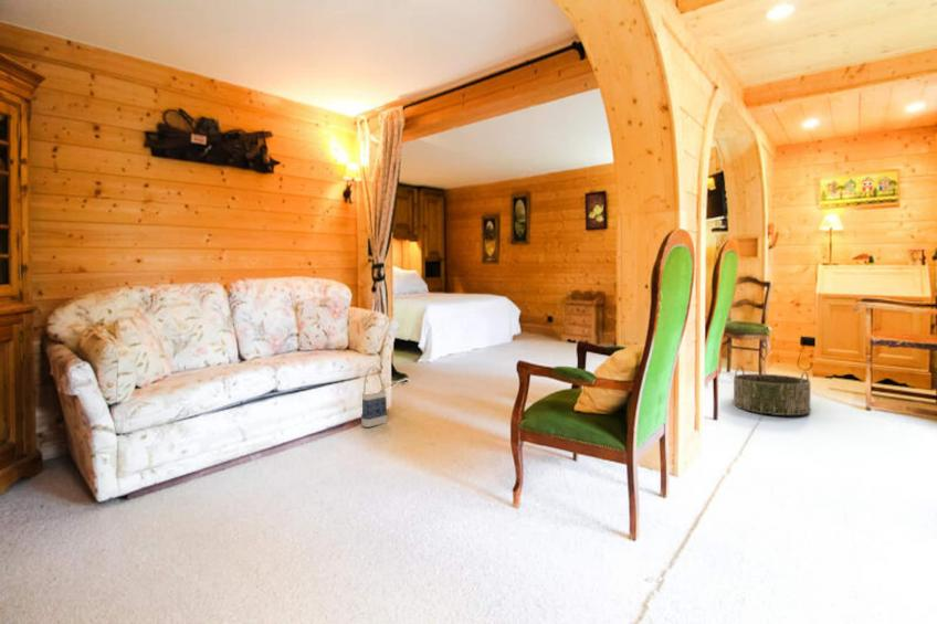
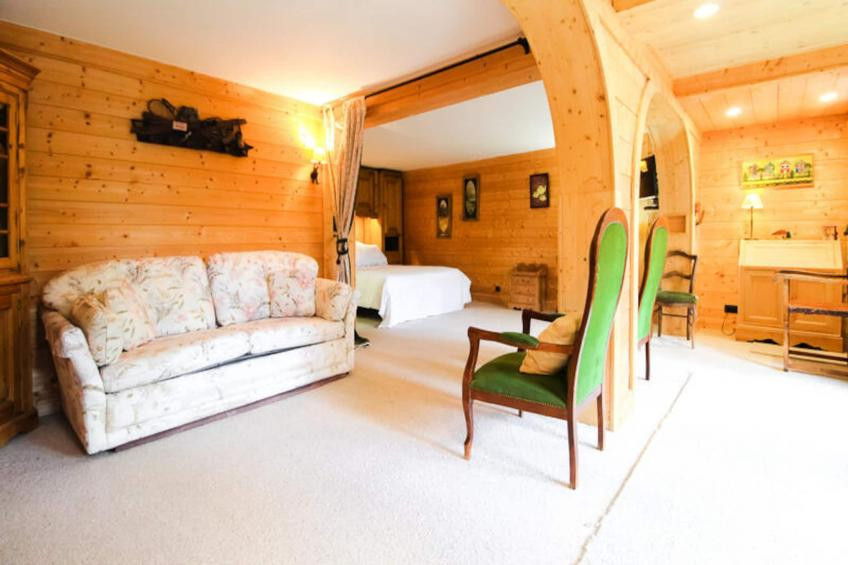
- basket (770, 388)
- bag (373, 395)
